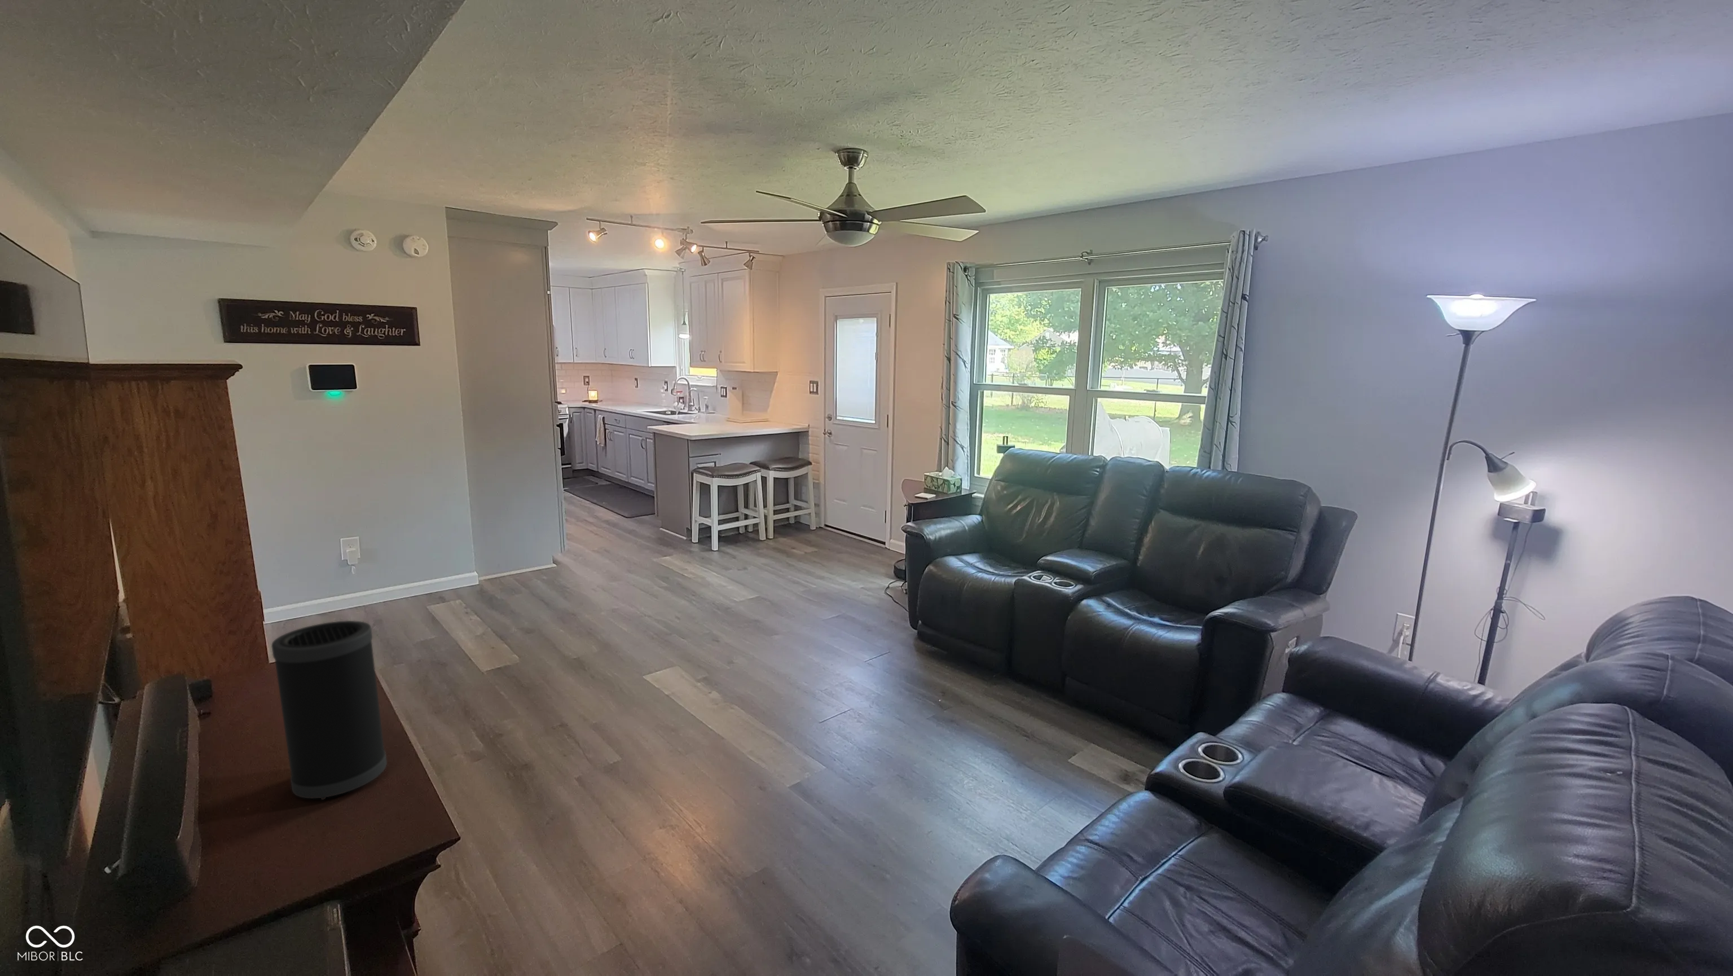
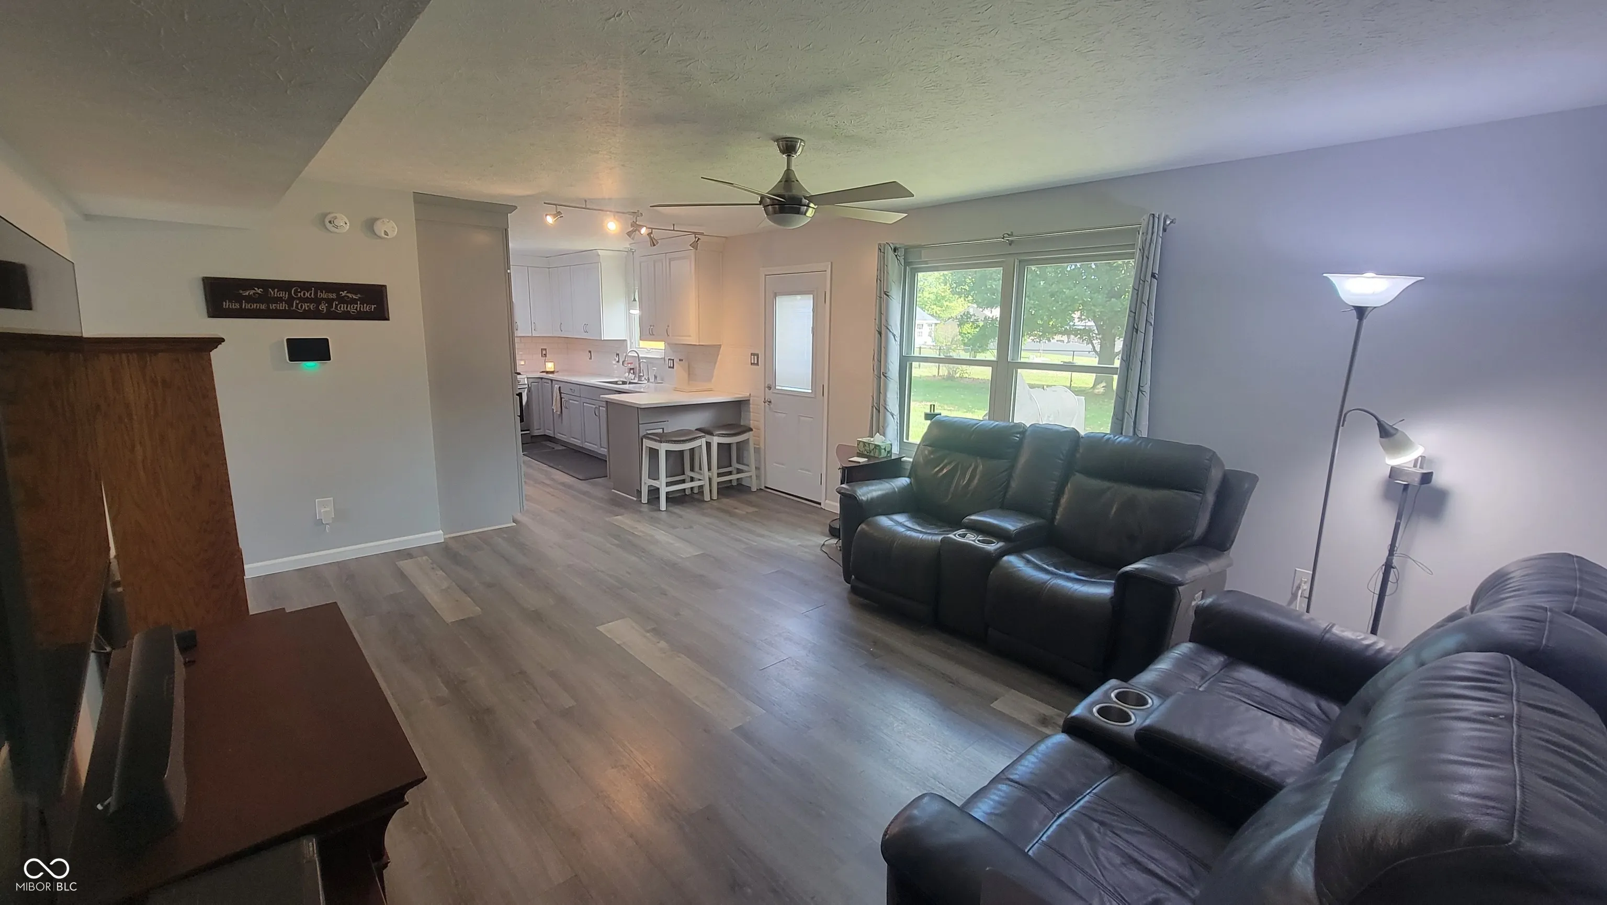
- speaker (332, 707)
